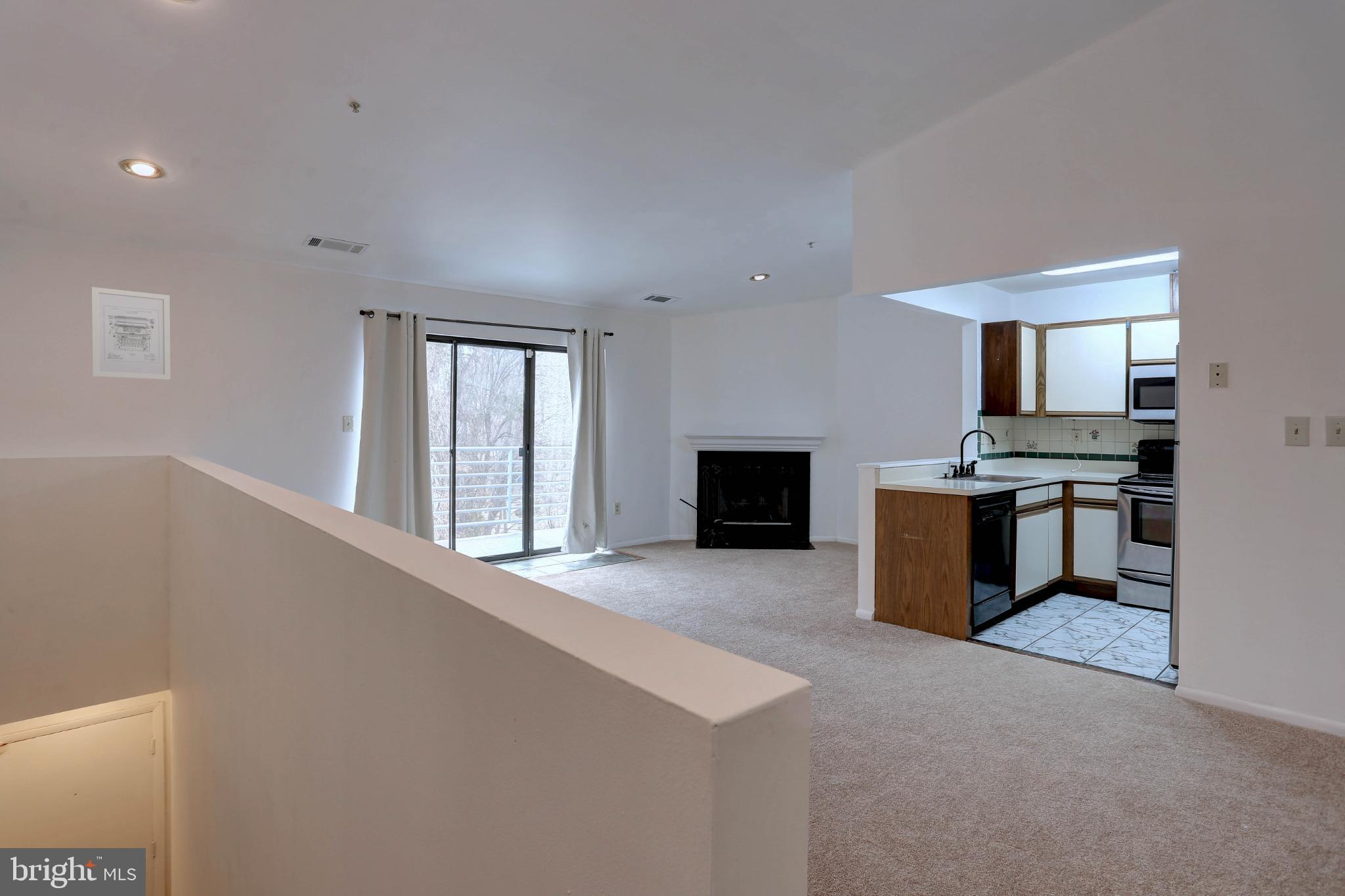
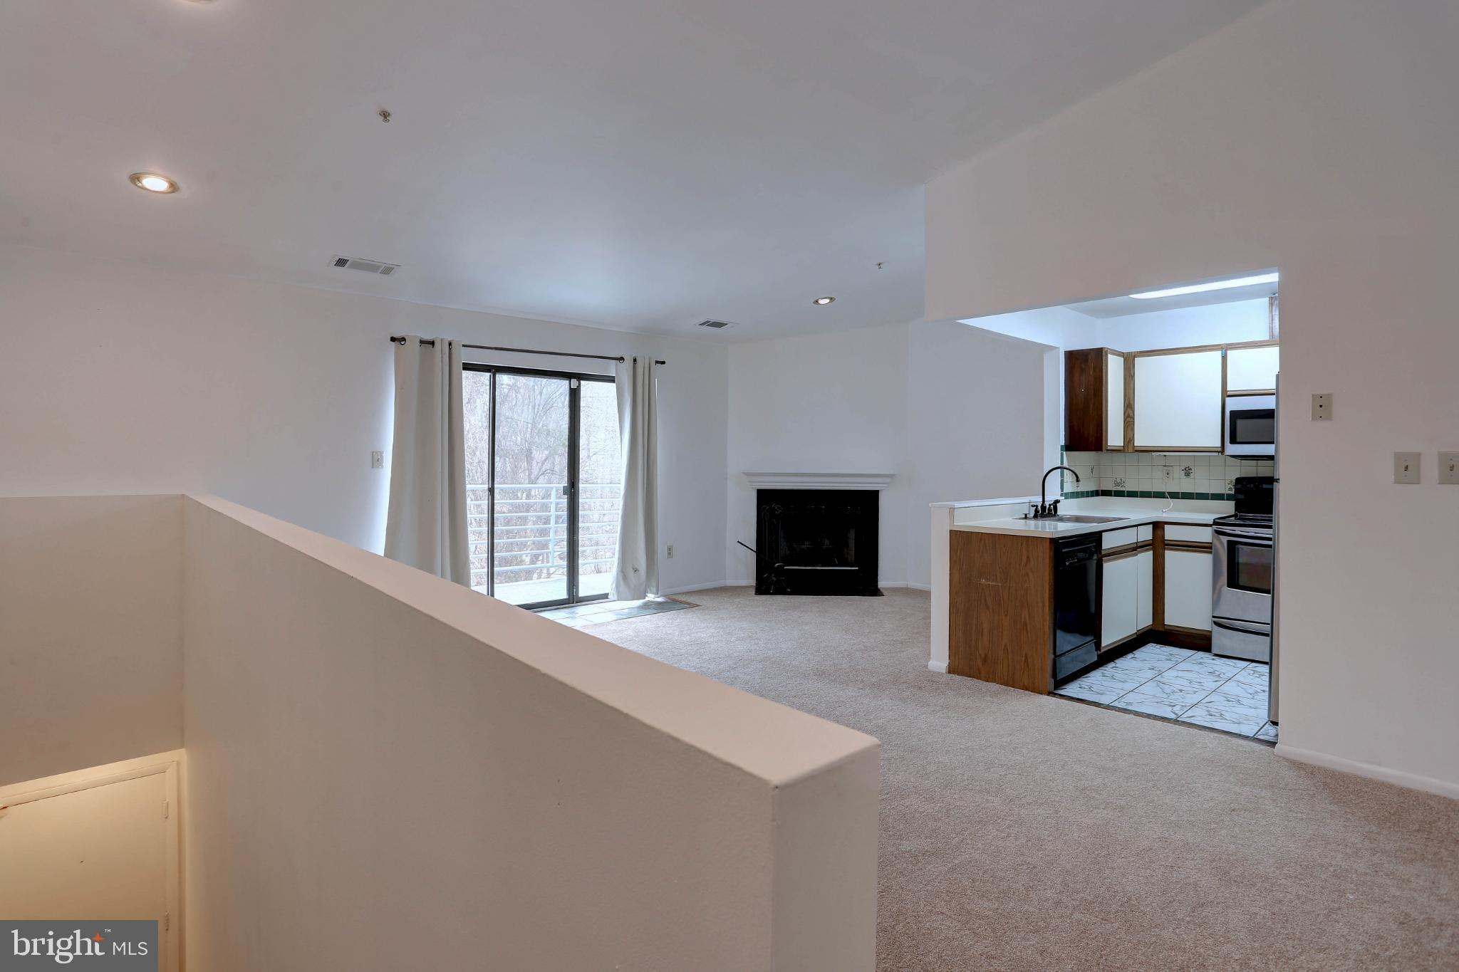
- wall art (132, 335)
